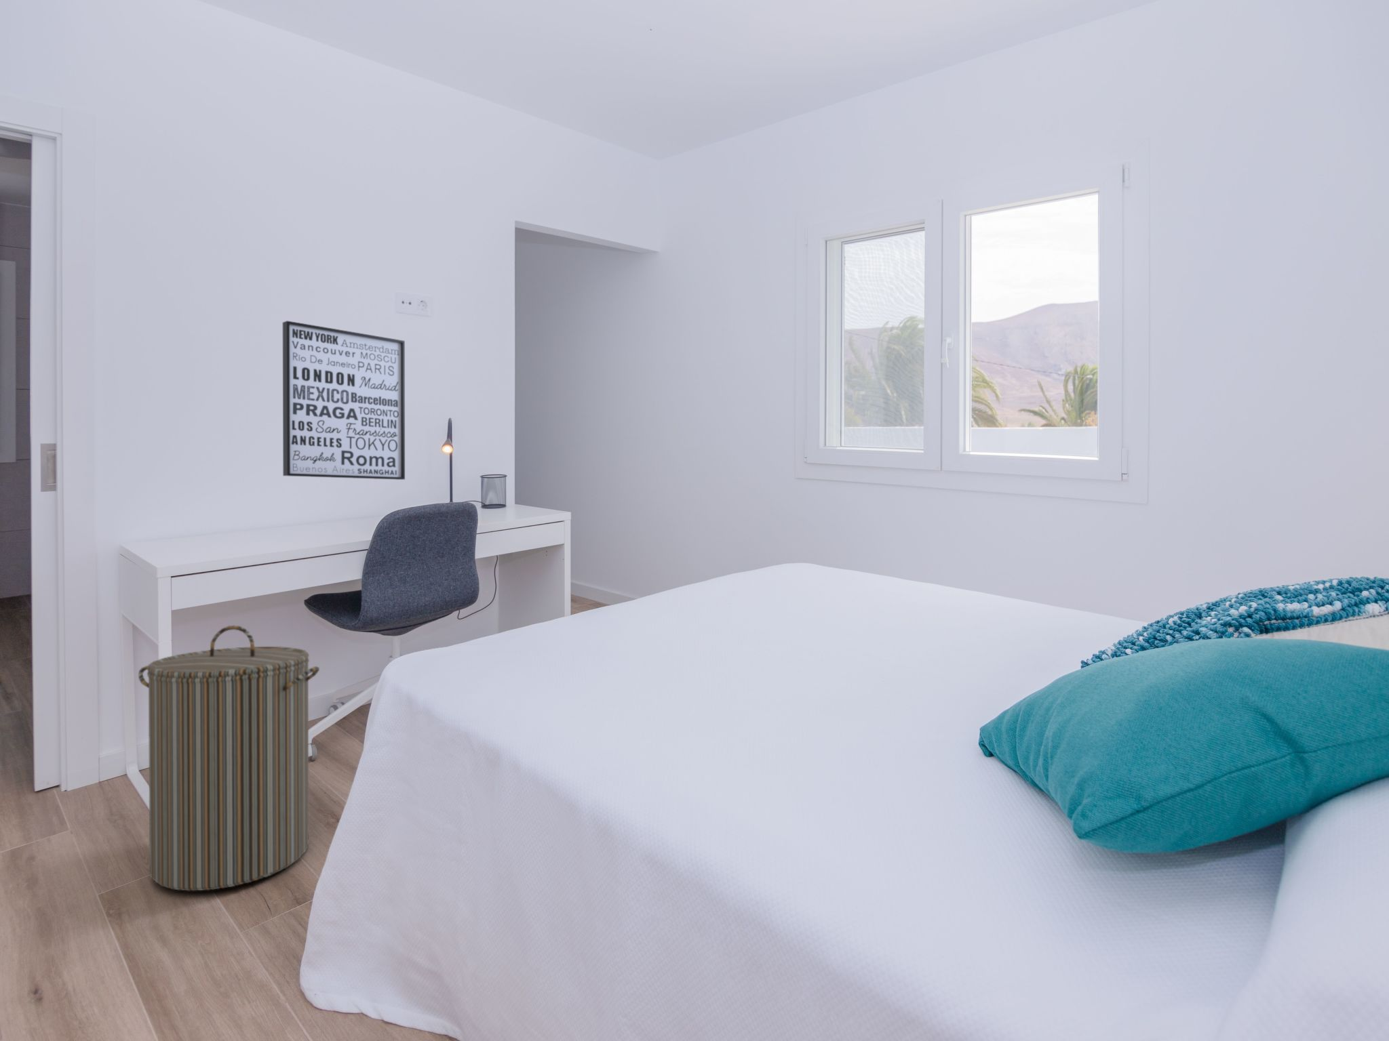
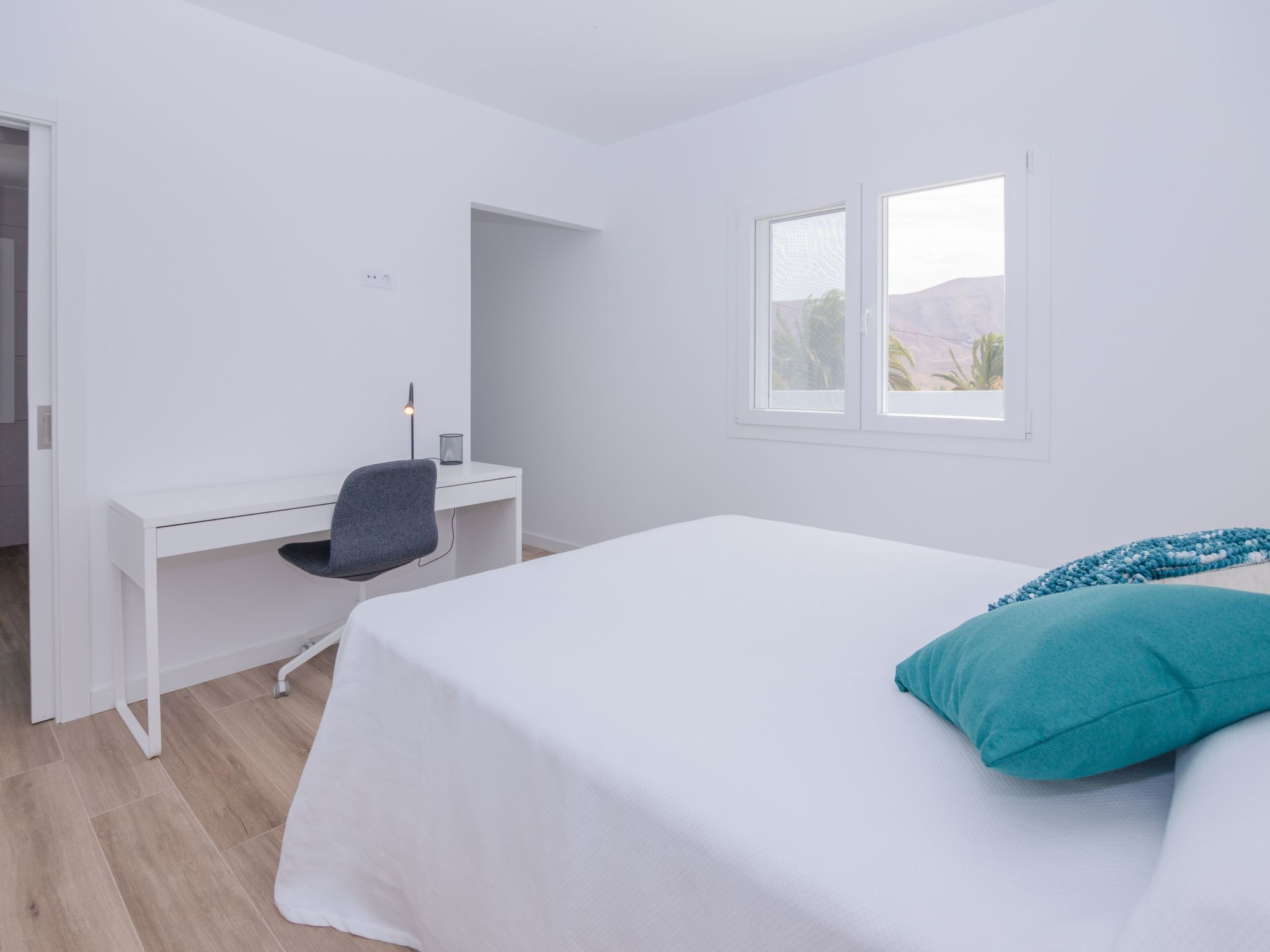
- laundry hamper (231, 742)
- wall art (347, 405)
